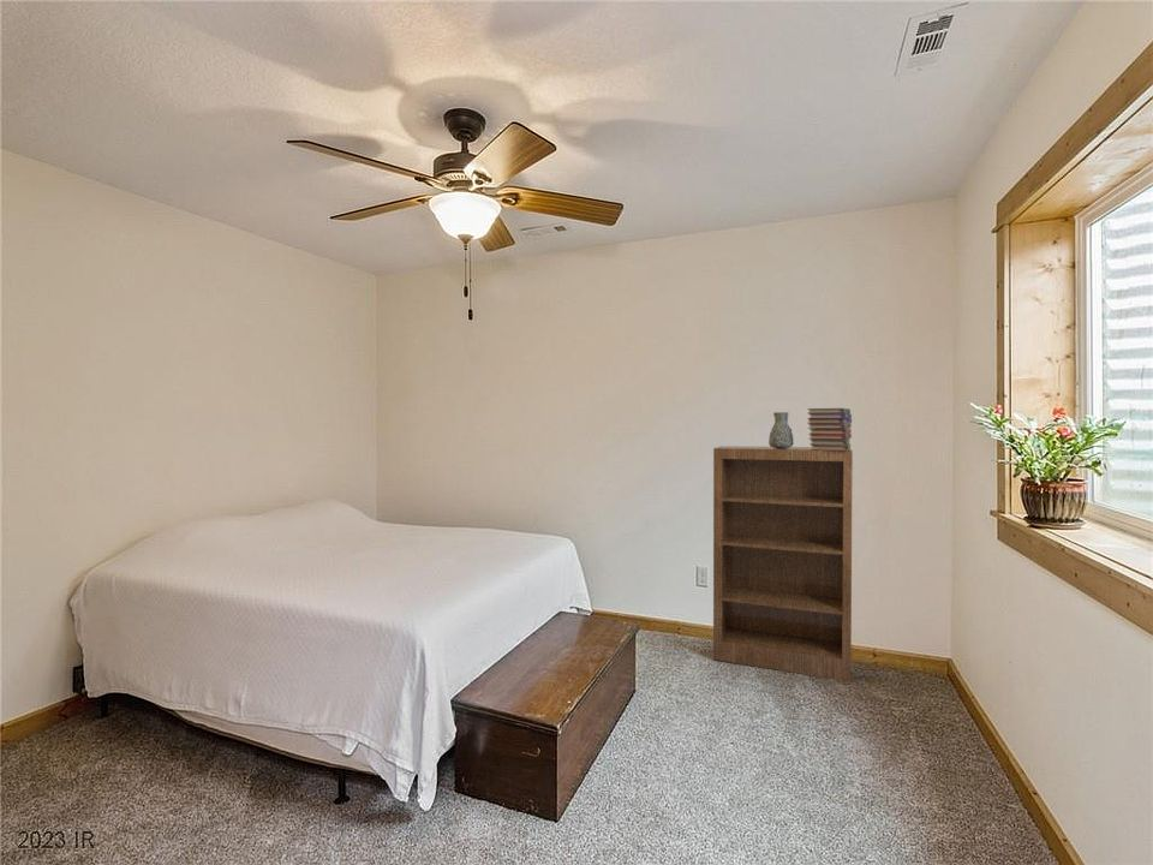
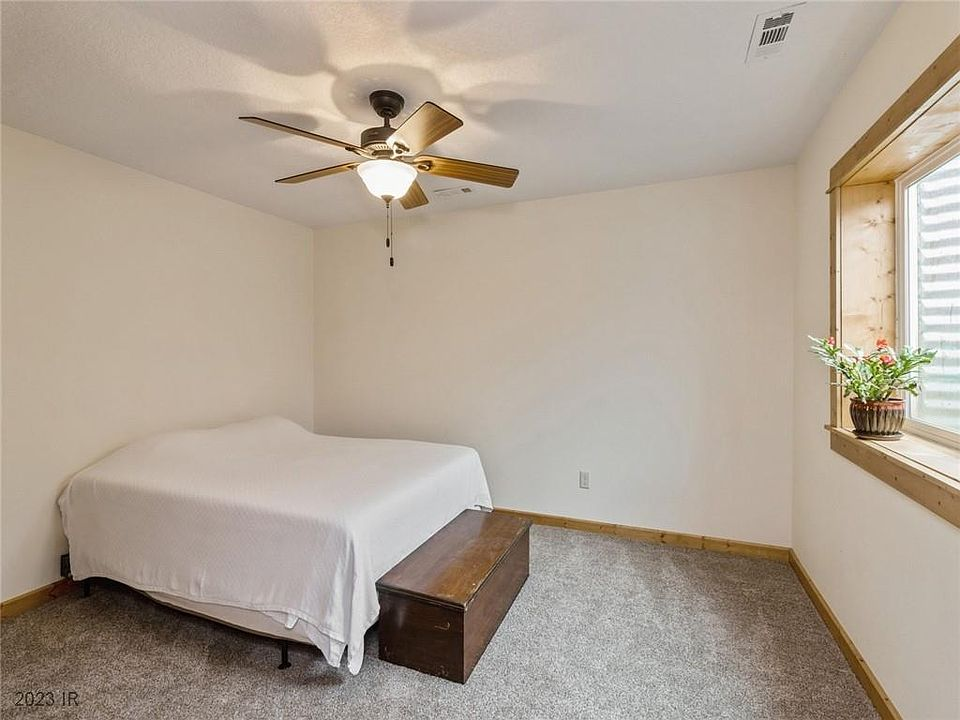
- bookshelf (779, 553)
- book stack (829, 428)
- decorative vase (779, 429)
